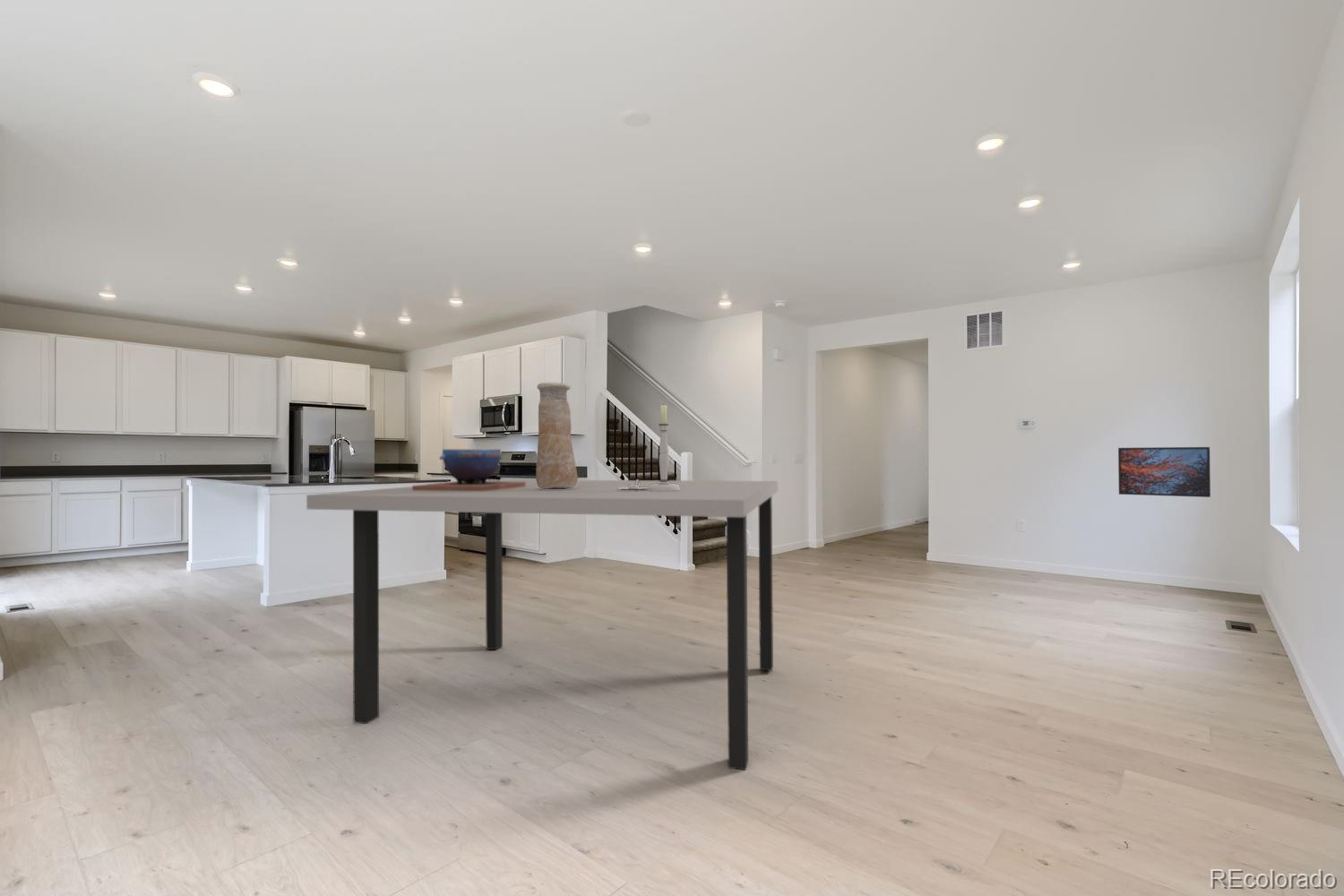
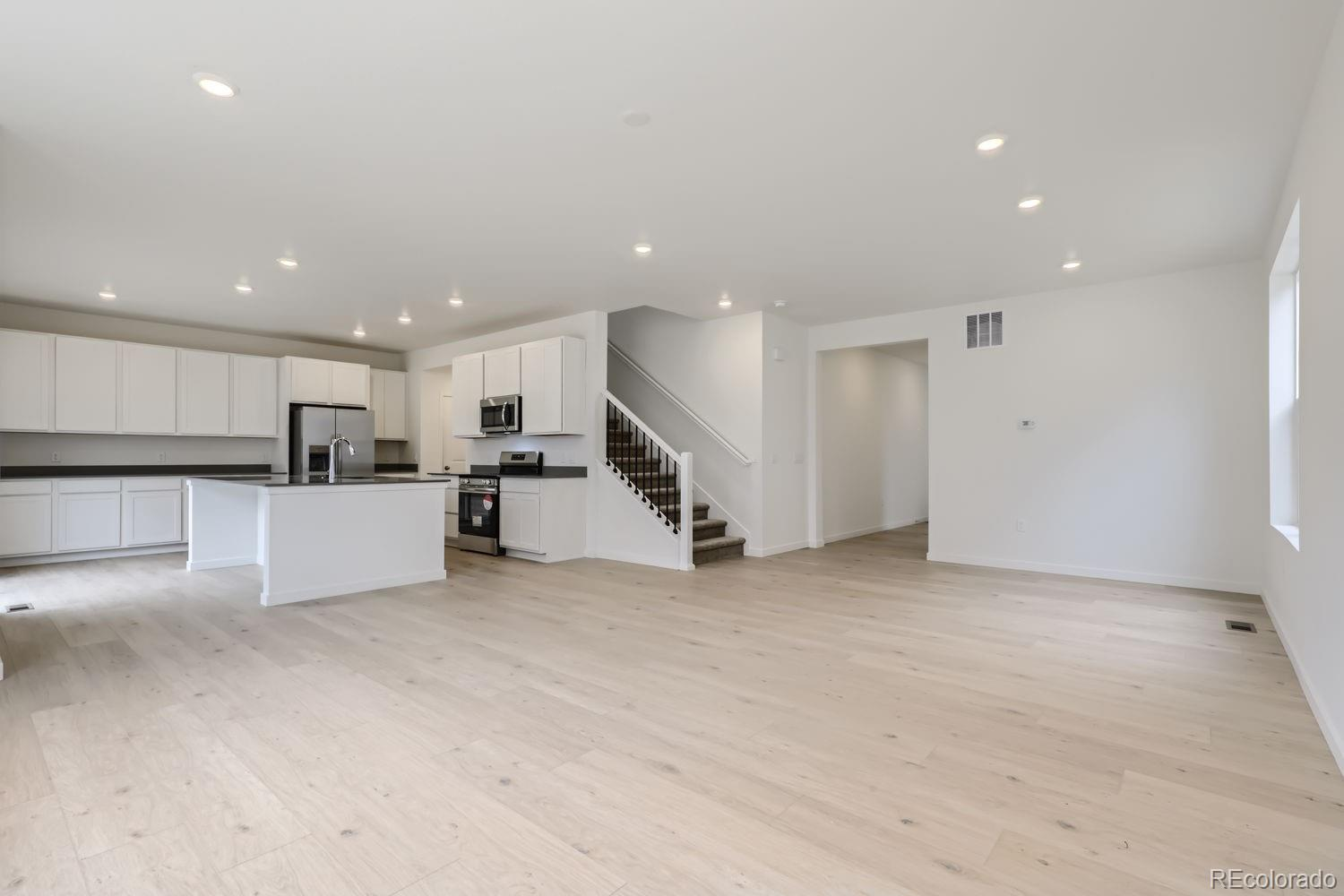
- candlestick (659, 446)
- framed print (1162, 471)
- vase (556, 435)
- dining table (581, 513)
- decorative bowl (471, 468)
